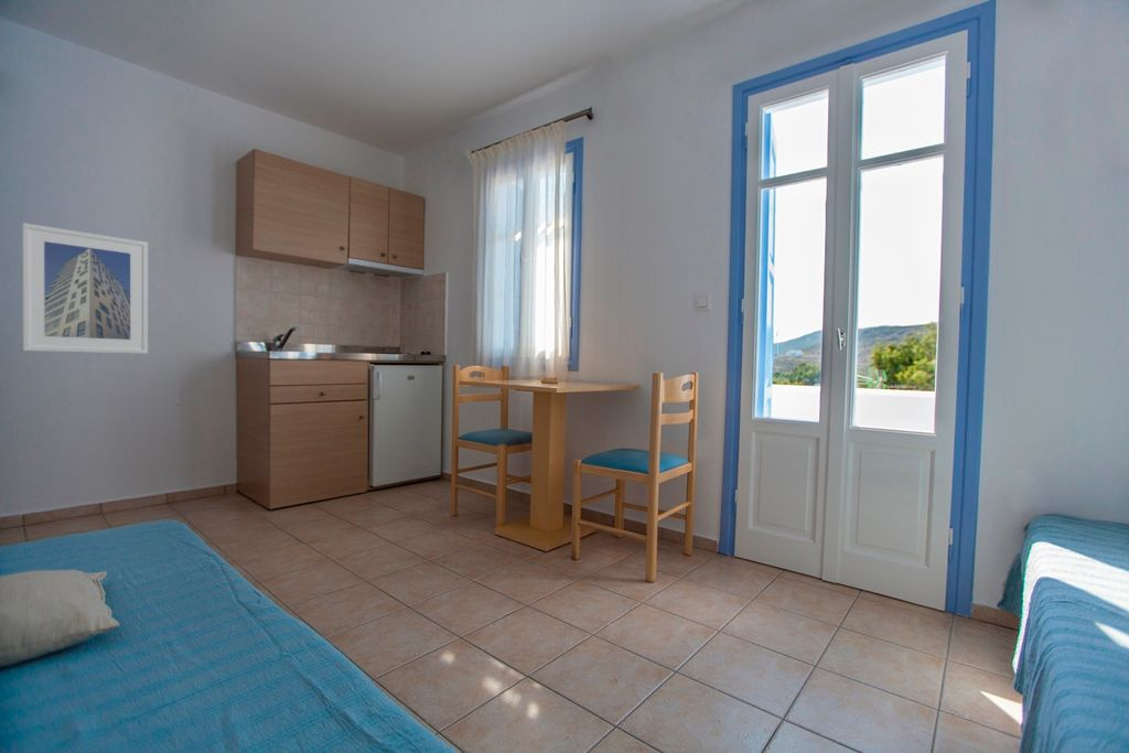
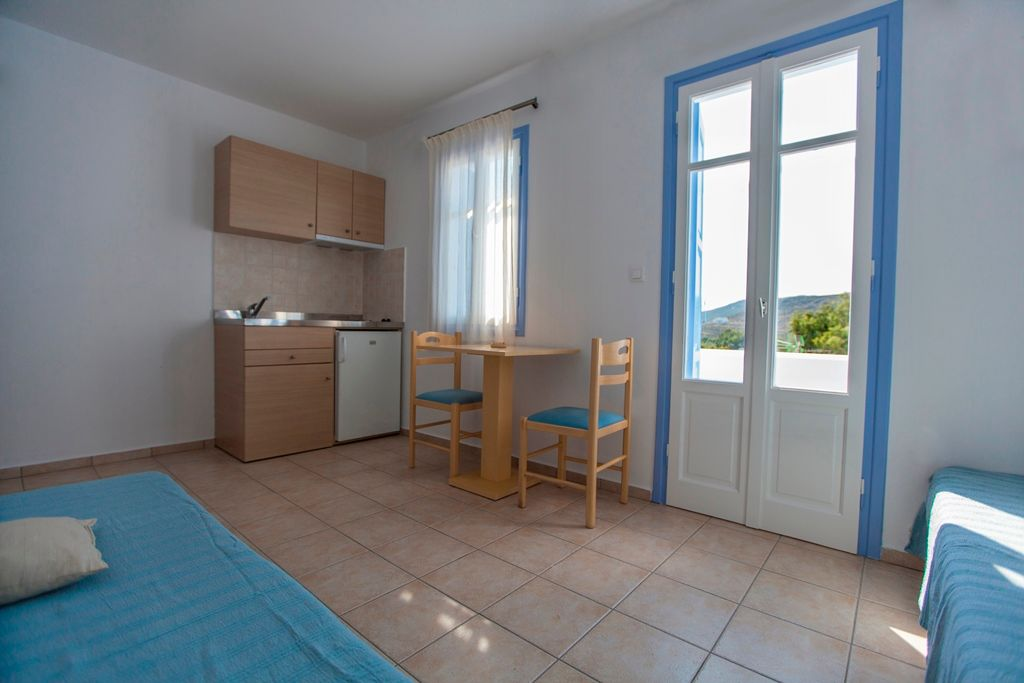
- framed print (89, 292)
